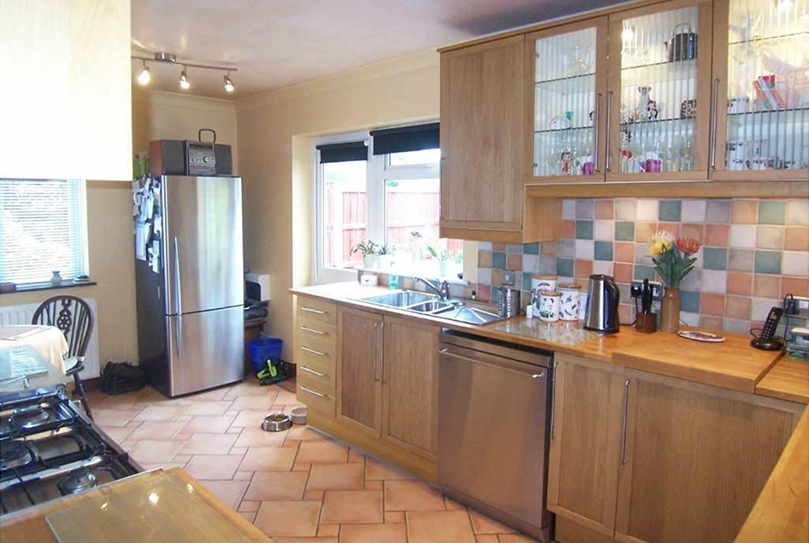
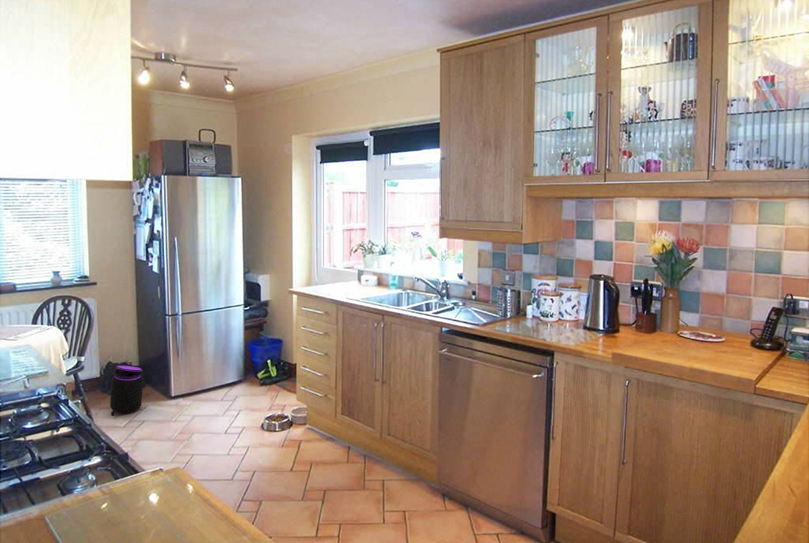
+ trash can (127, 387)
